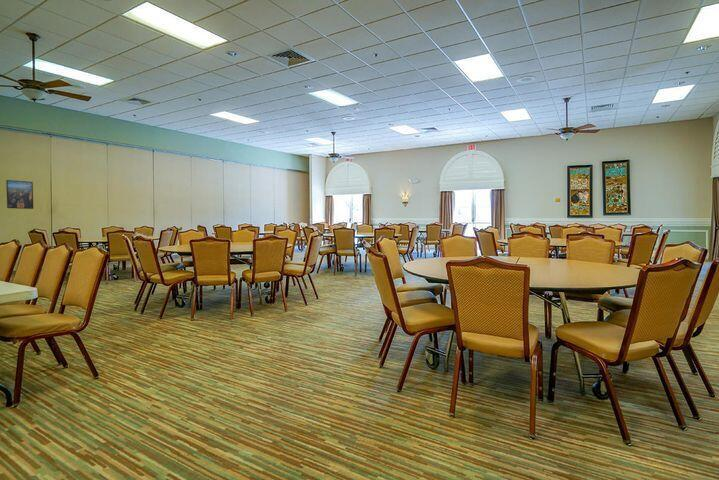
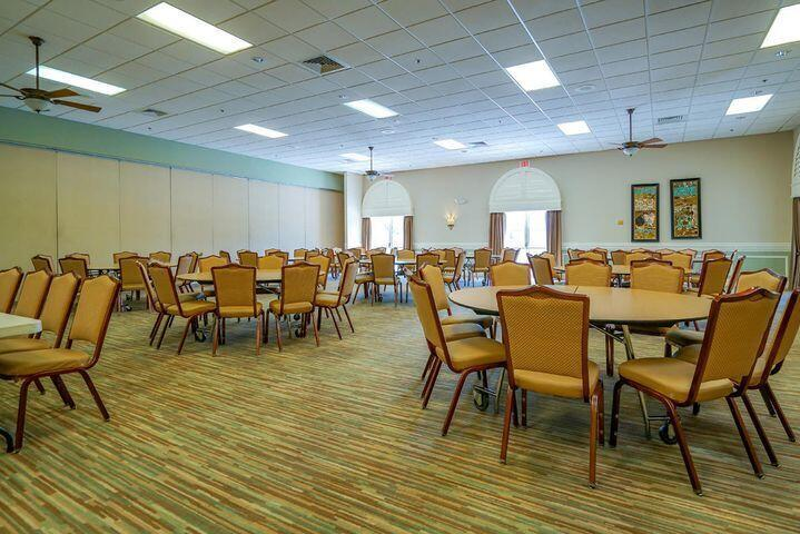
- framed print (20, 194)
